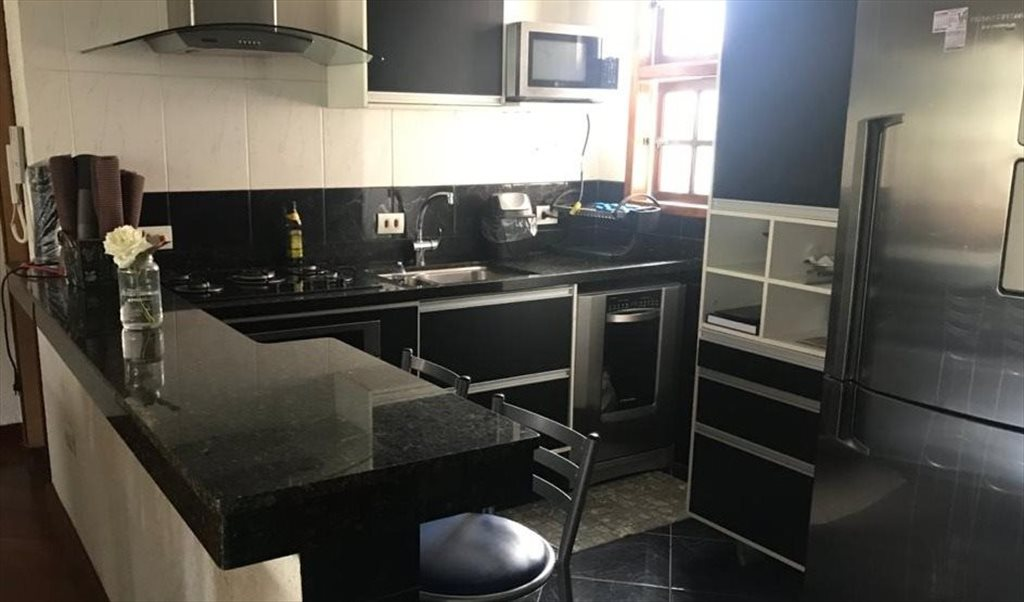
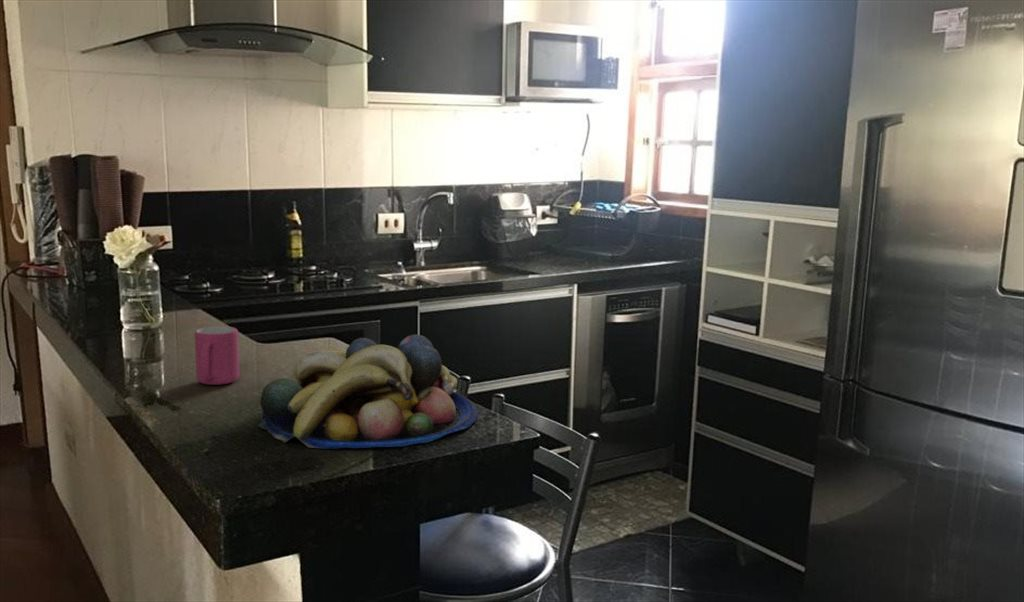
+ mug (214, 357)
+ fruit bowl (373, 379)
